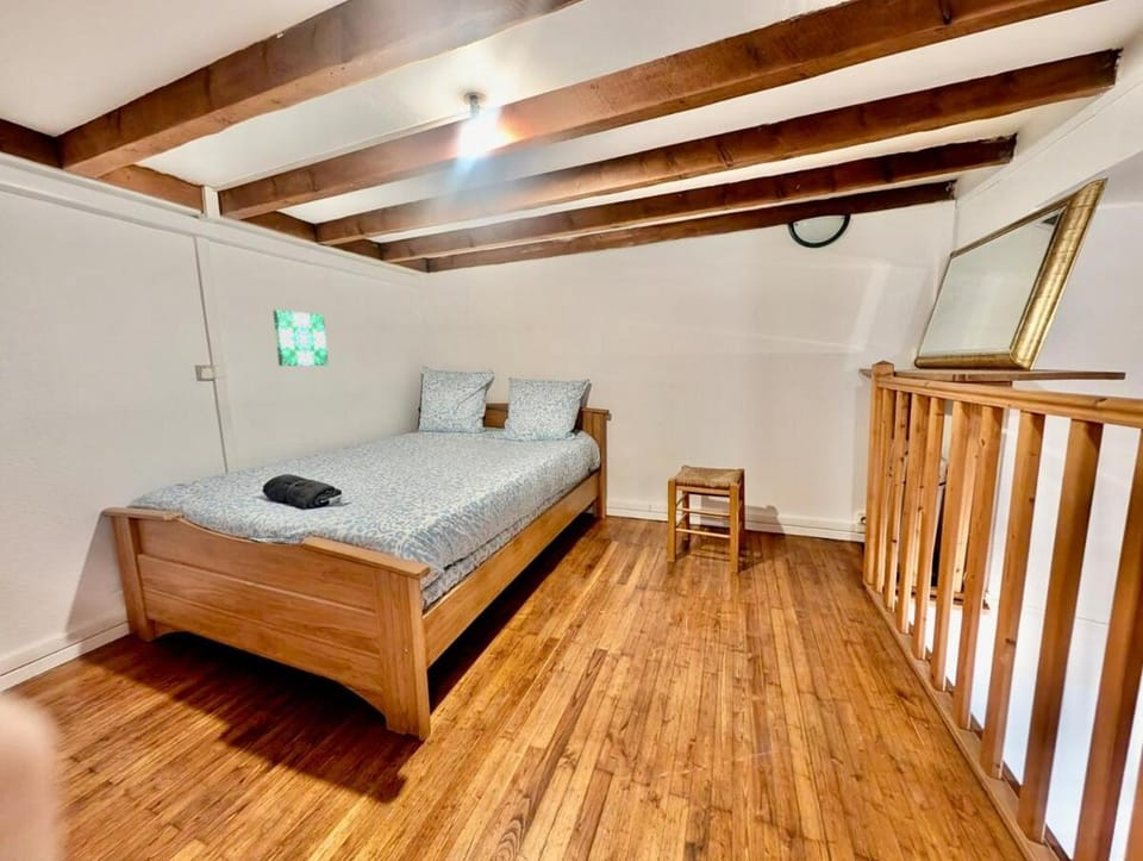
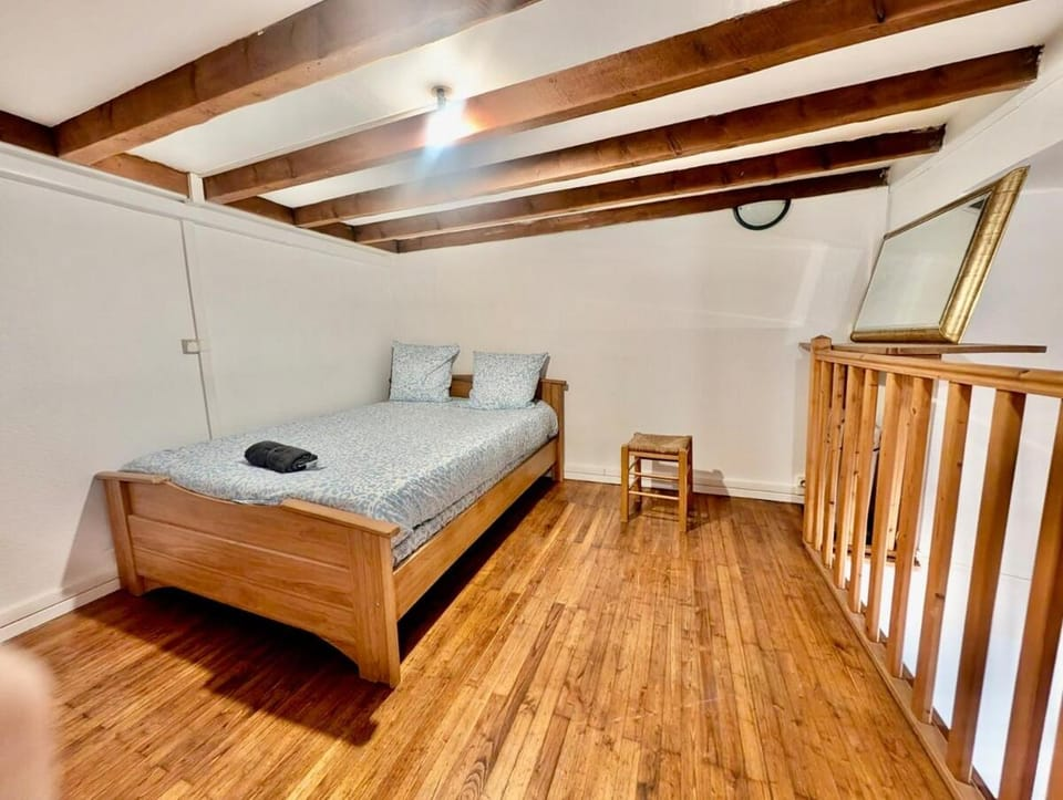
- wall art (301, 338)
